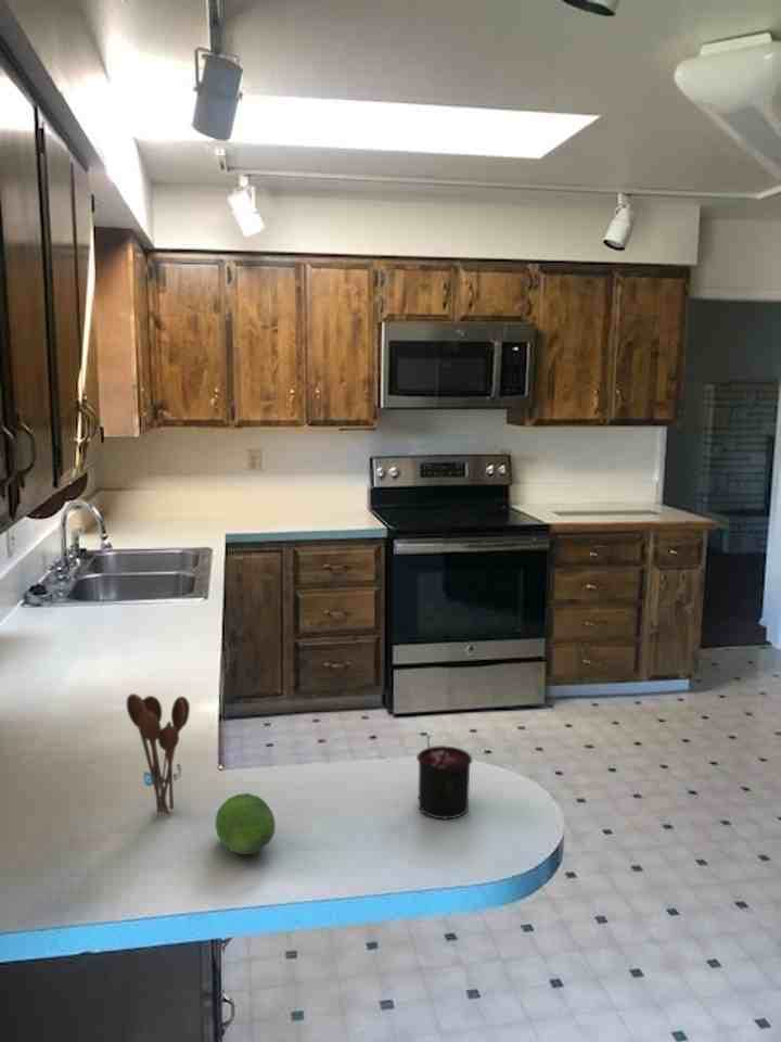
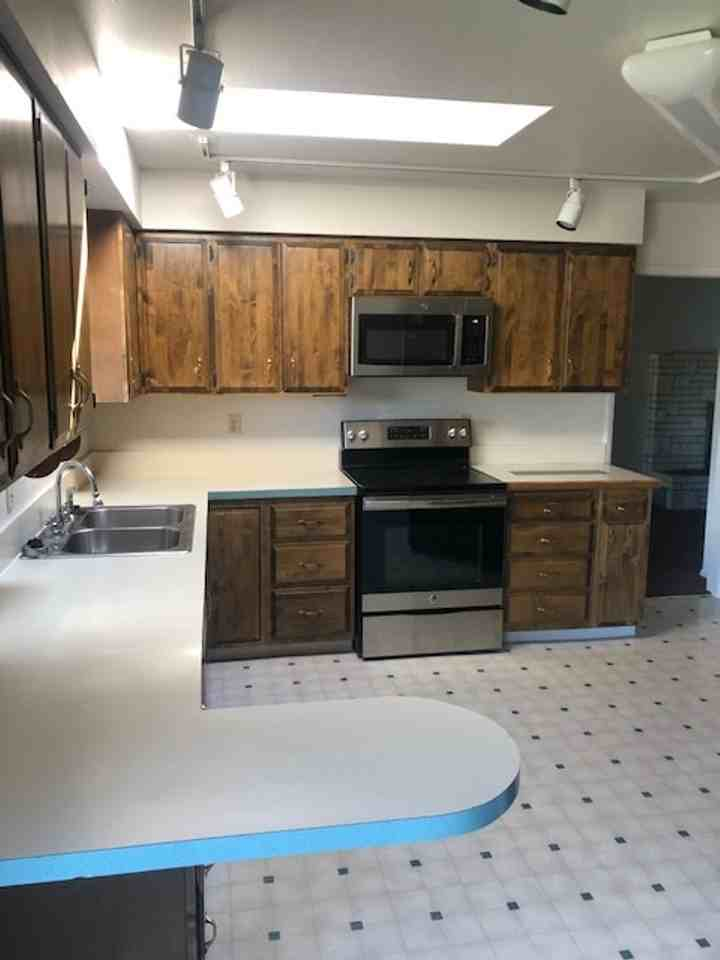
- candle (444, 770)
- fruit (243, 819)
- utensil holder (156, 751)
